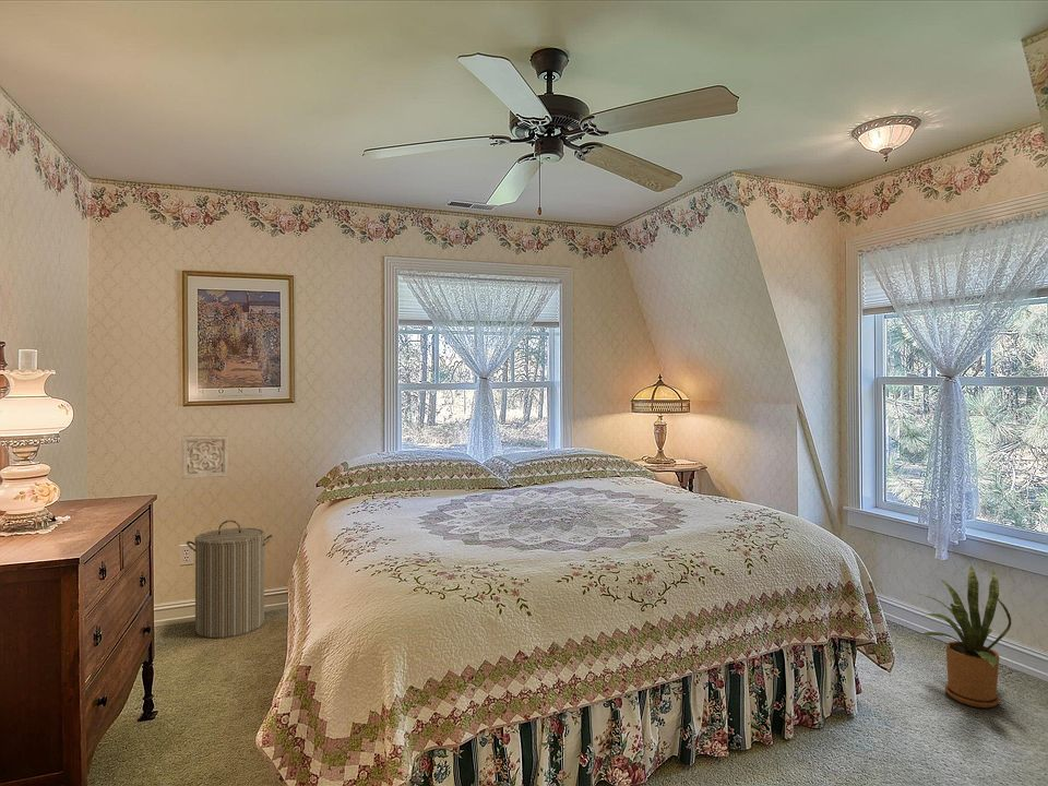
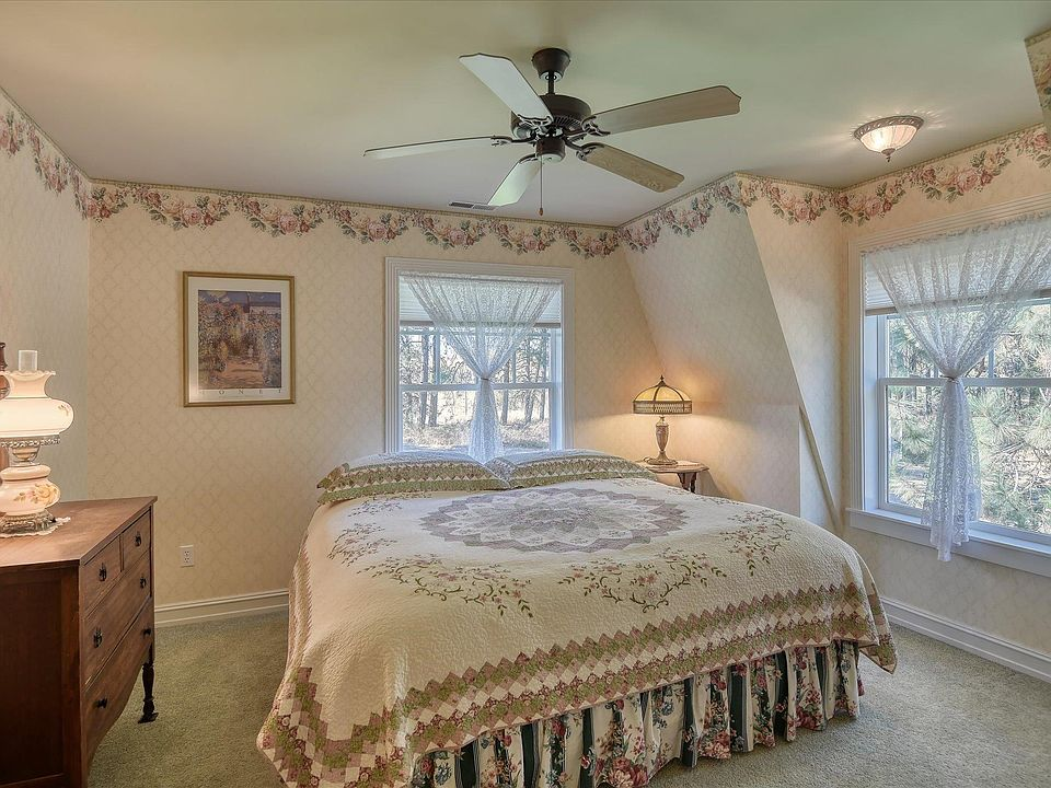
- wall ornament (204, 457)
- house plant (962, 634)
- laundry hamper (230, 572)
